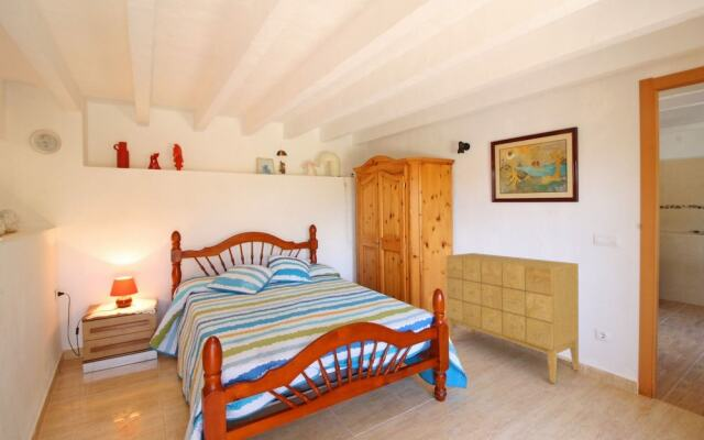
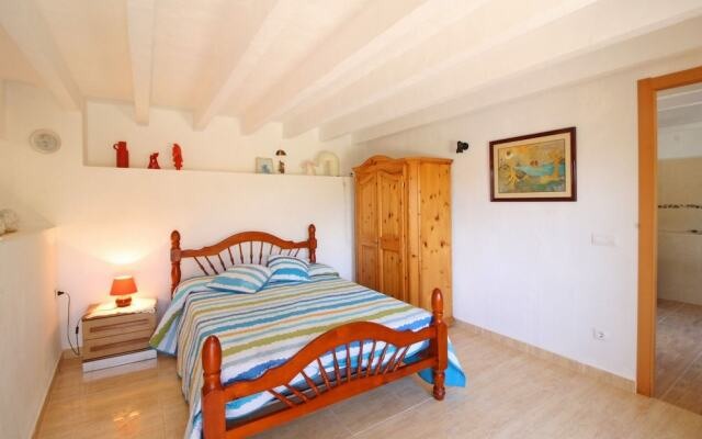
- chest of drawers (504, 307)
